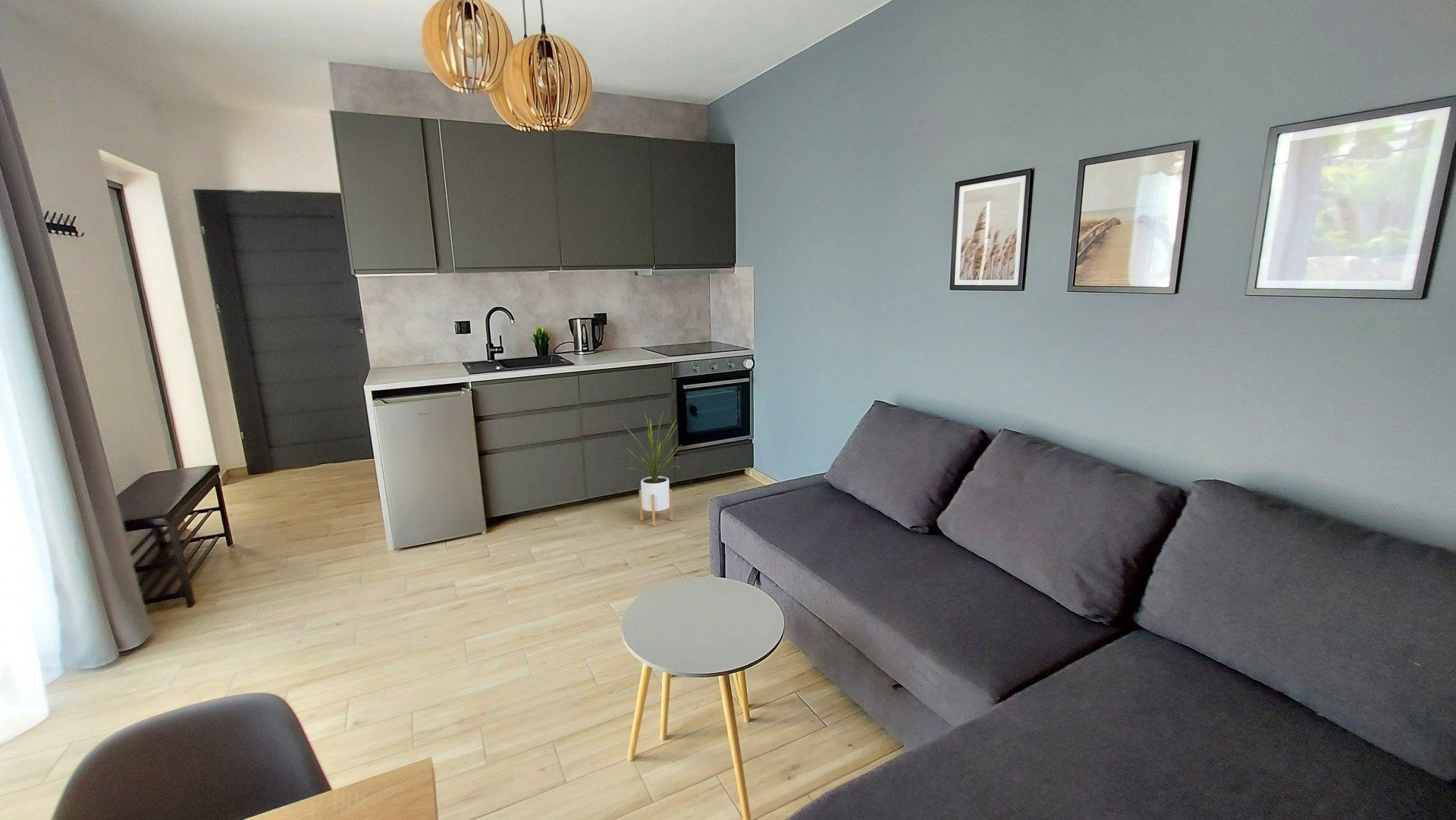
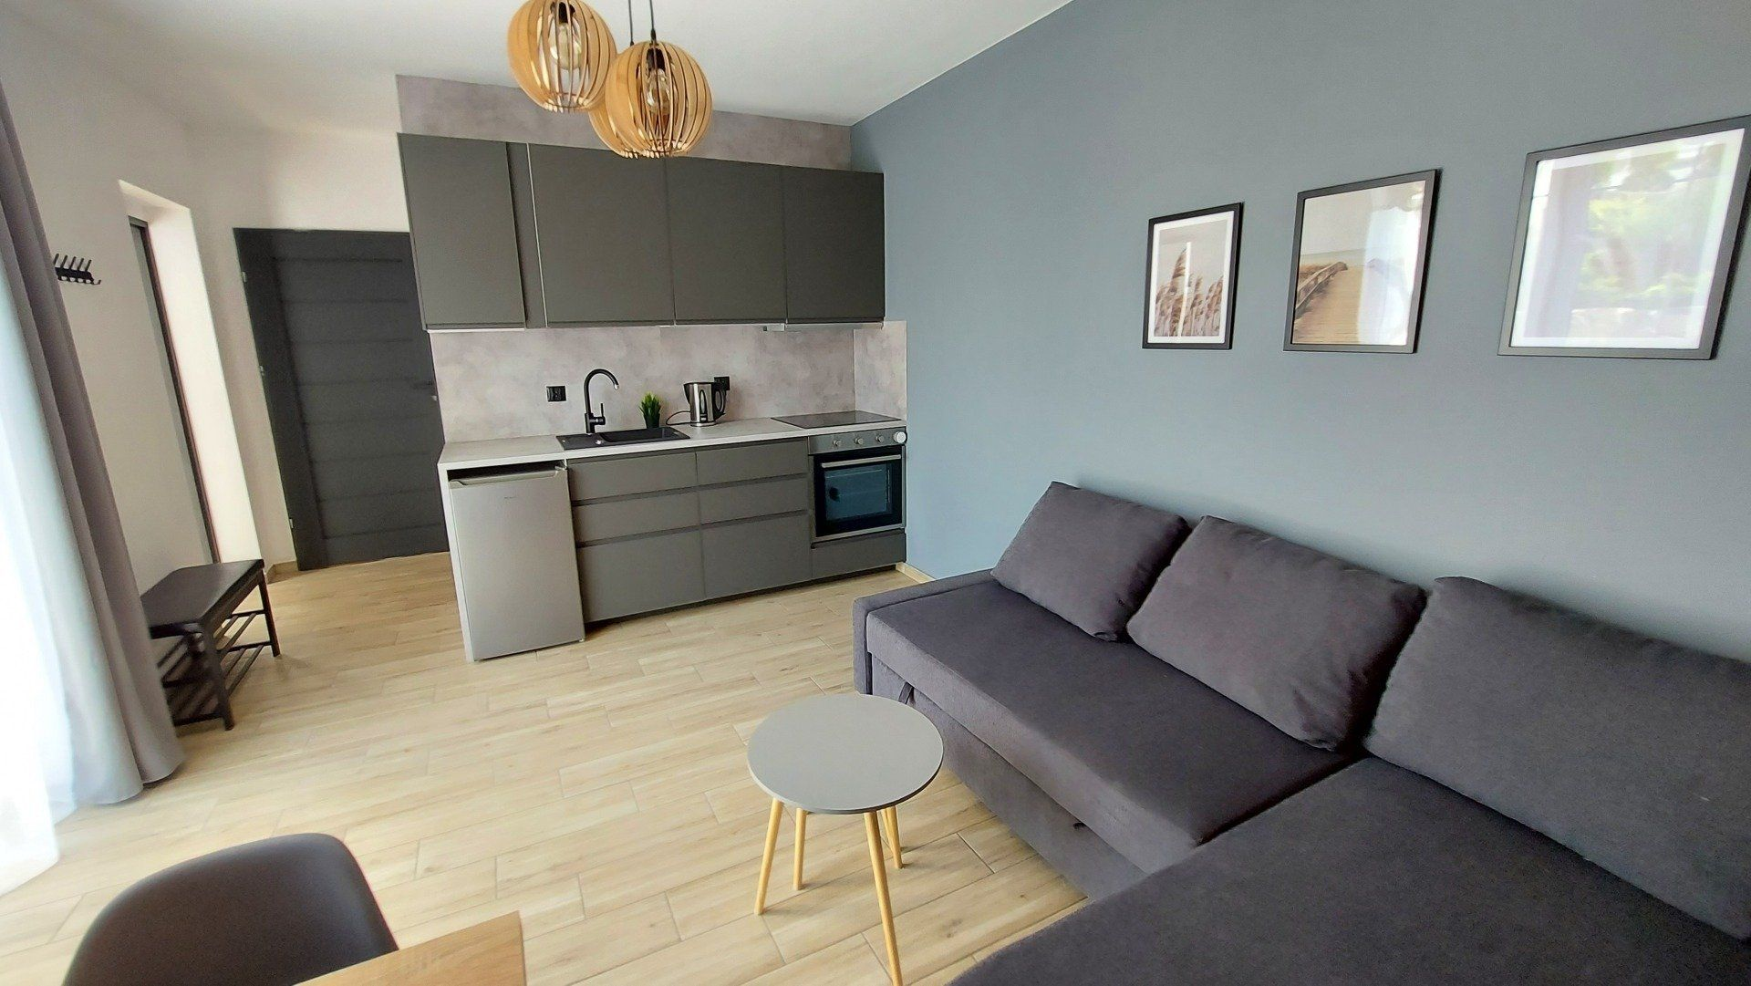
- house plant (653, 467)
